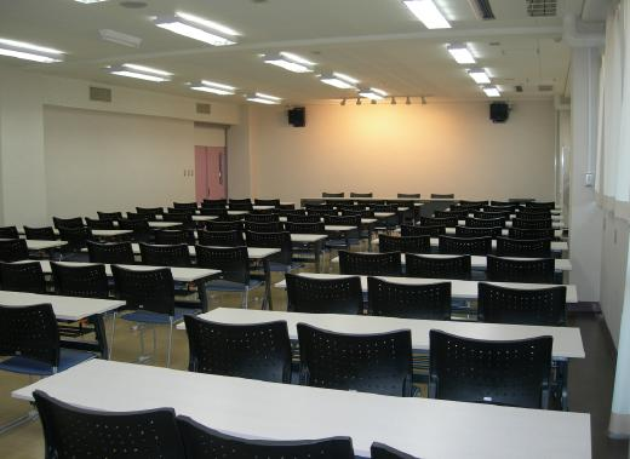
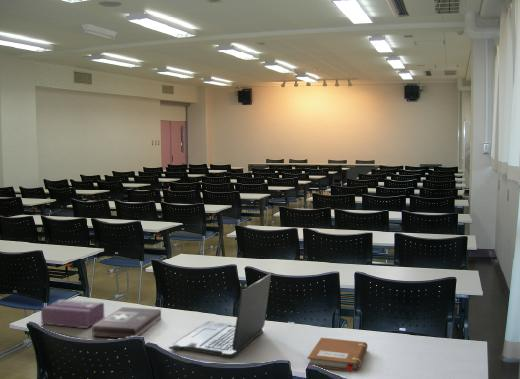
+ notebook (338, 354)
+ laptop (222, 323)
+ first aid kit (128, 322)
+ tissue box (73, 313)
